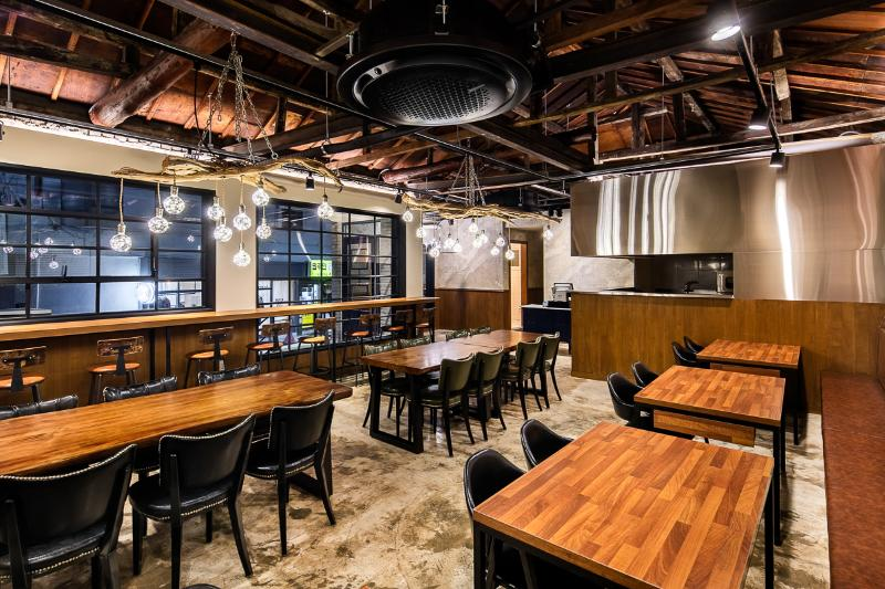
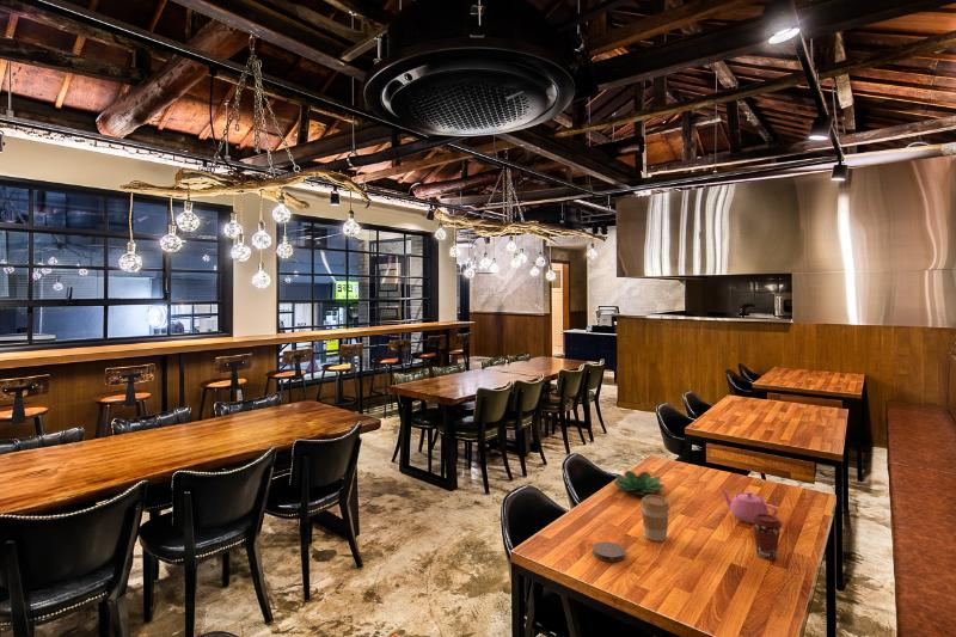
+ coffee cup (655, 516)
+ coaster (608, 551)
+ succulent plant (638, 482)
+ teapot (747, 504)
+ coffee cup (766, 535)
